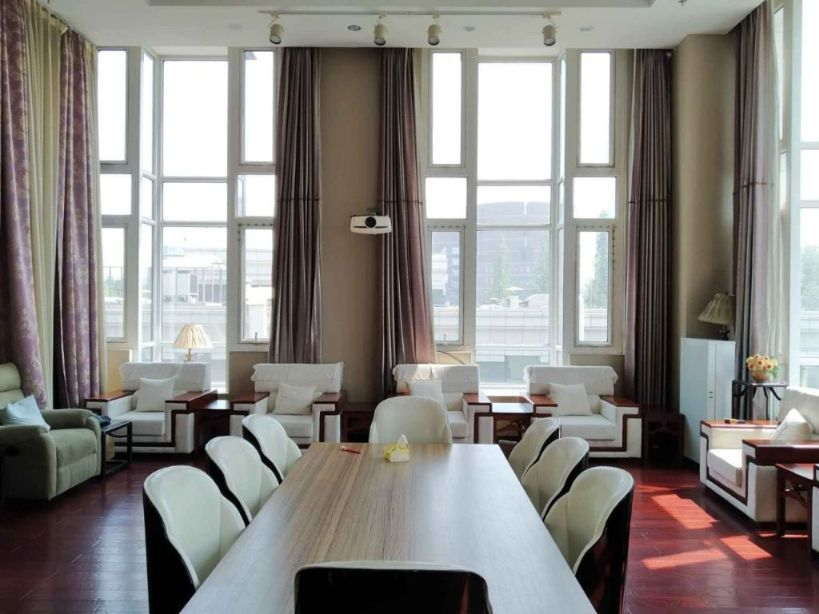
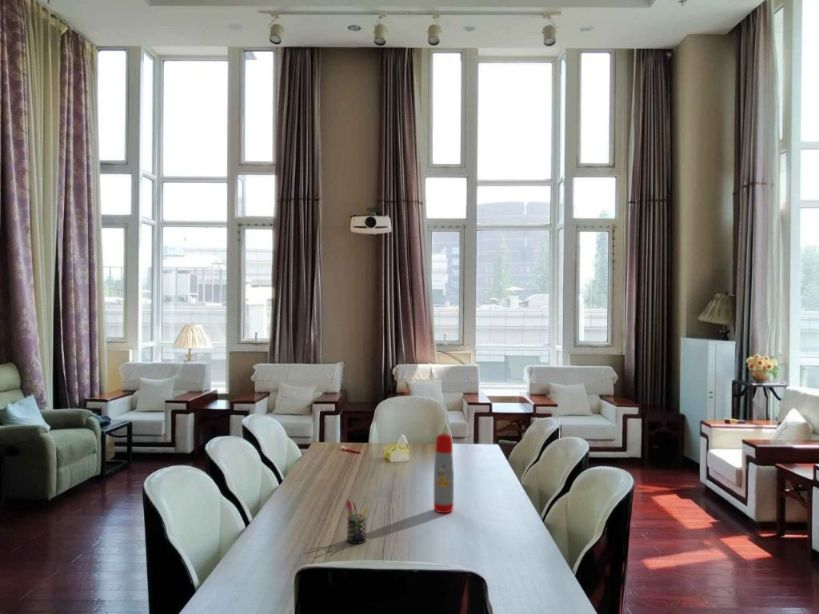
+ water bottle (443, 472)
+ pen holder (354, 521)
